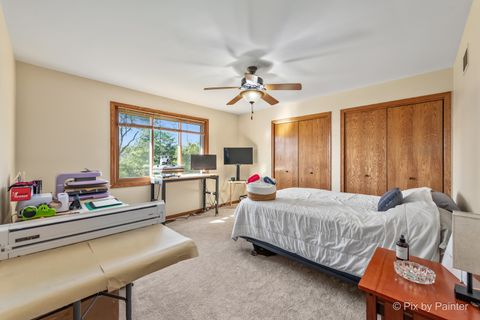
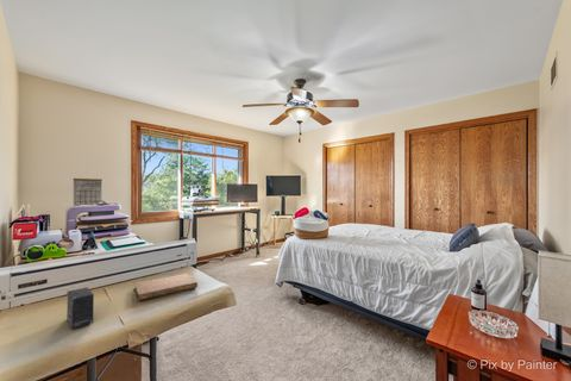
+ notebook (165, 285)
+ small box (80, 306)
+ calendar (88, 190)
